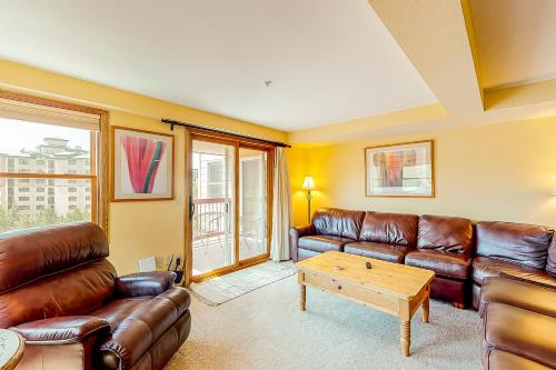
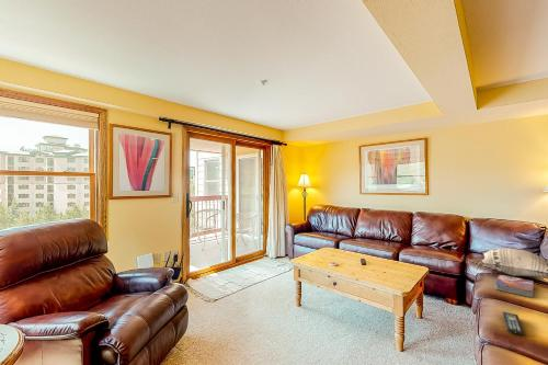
+ decorative pillow (514, 261)
+ textbook (514, 285)
+ remote control (512, 321)
